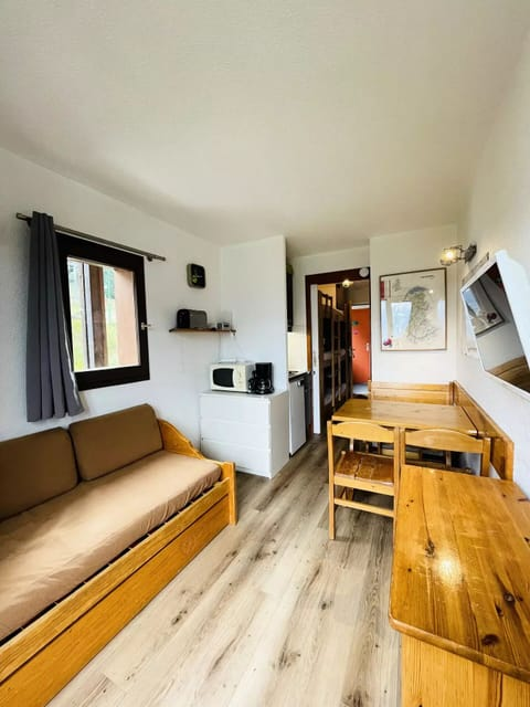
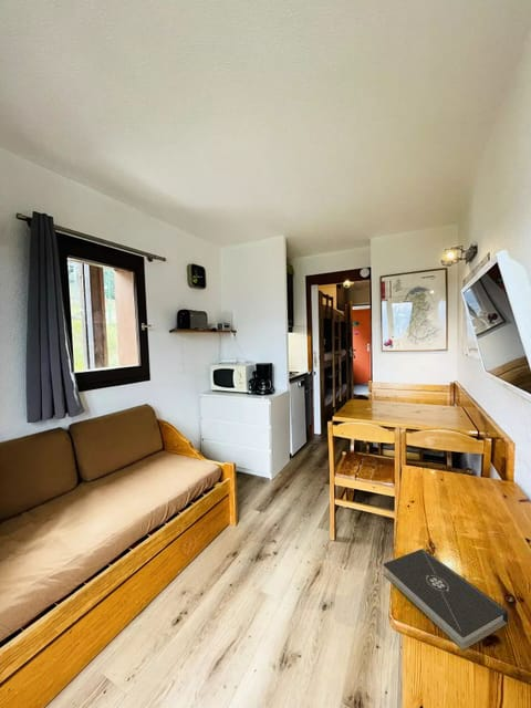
+ book (439, 590)
